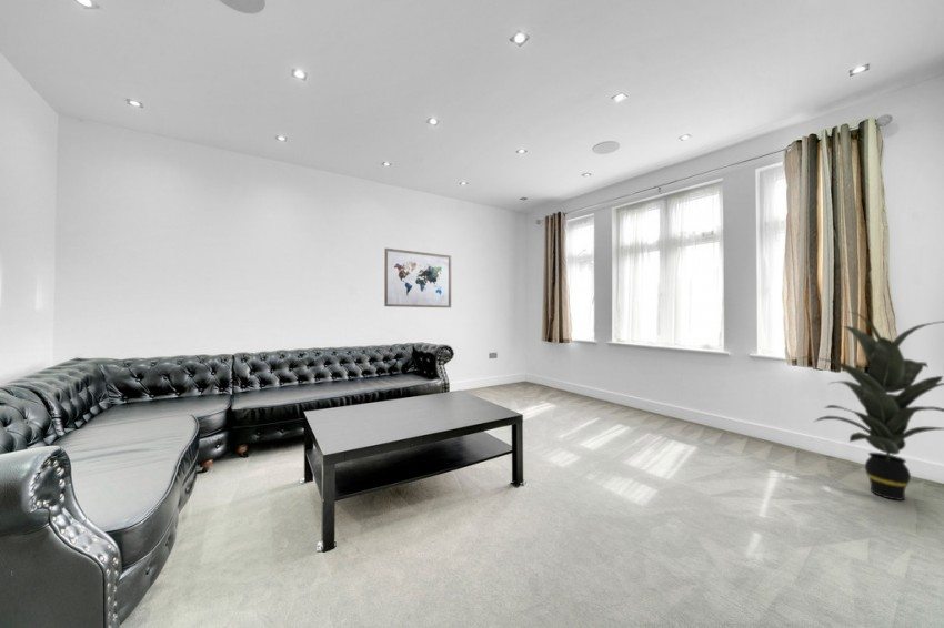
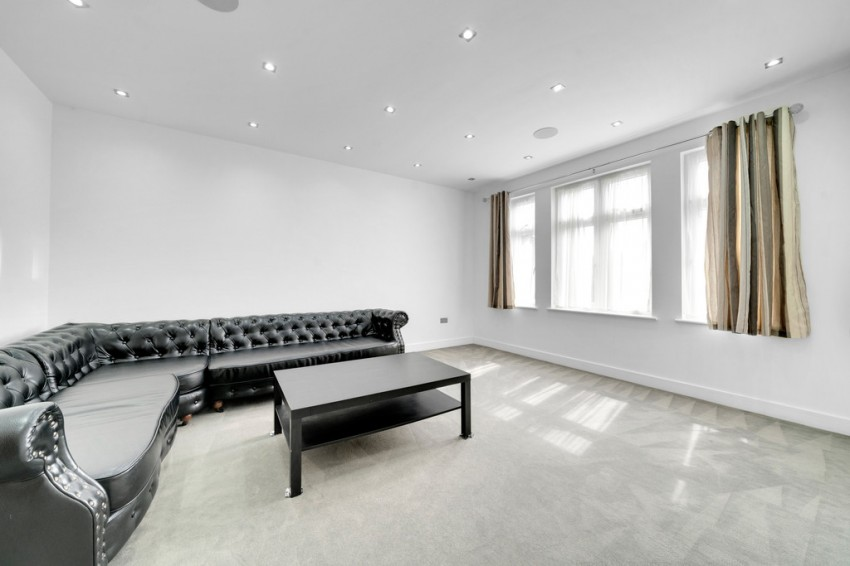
- indoor plant (876, 401)
- wall art (420, 280)
